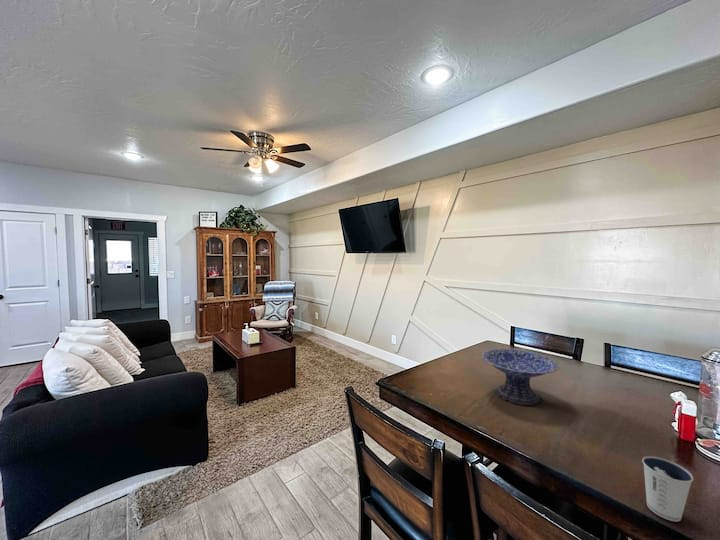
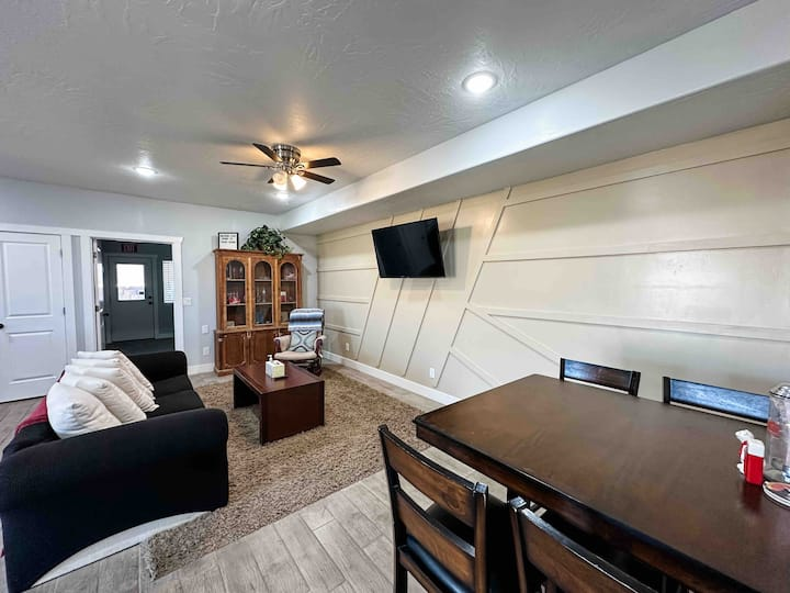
- decorative bowl (517, 377)
- dixie cup (665, 489)
